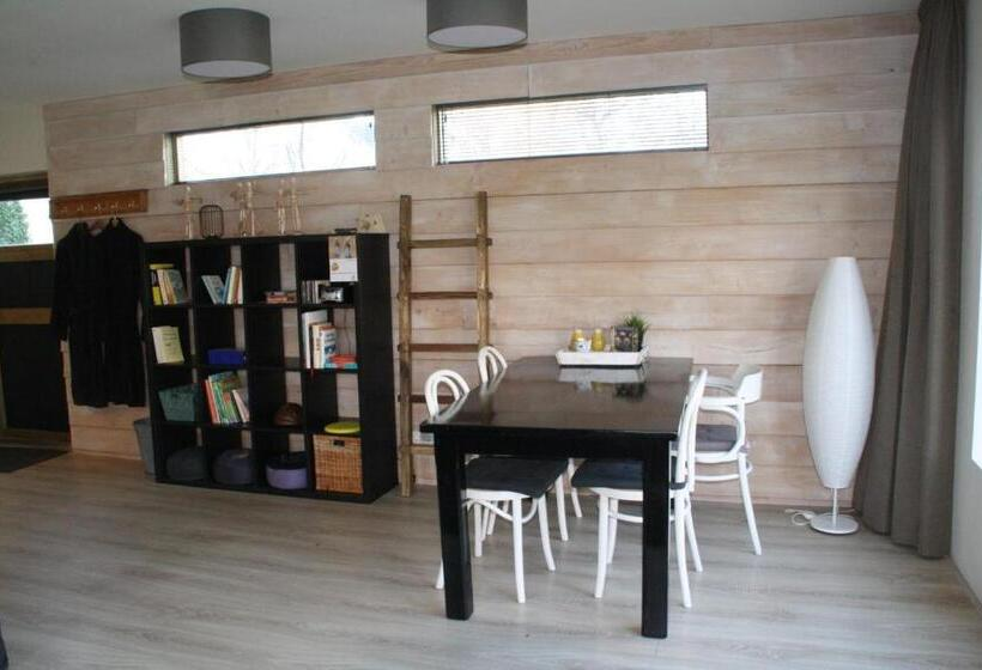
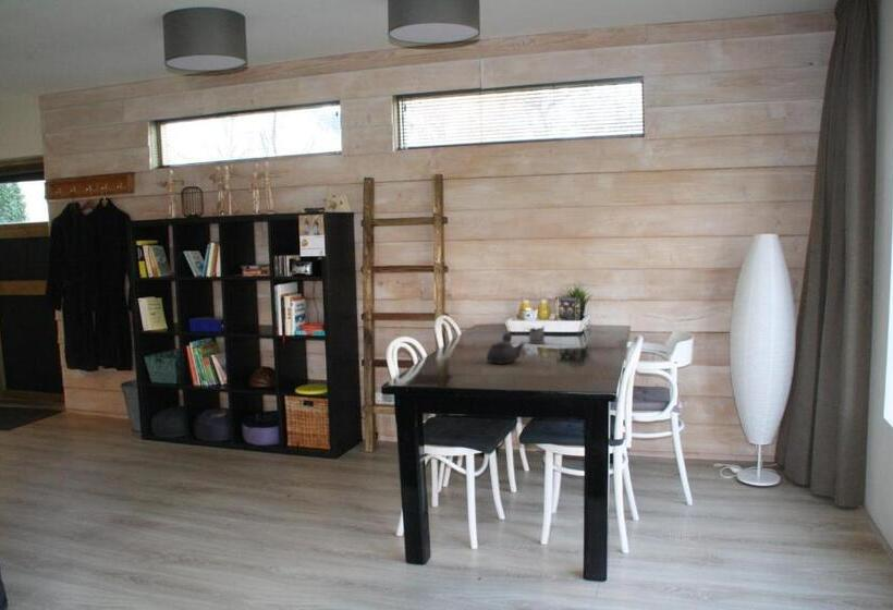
+ tea glass holder (534, 333)
+ teapot (505, 347)
